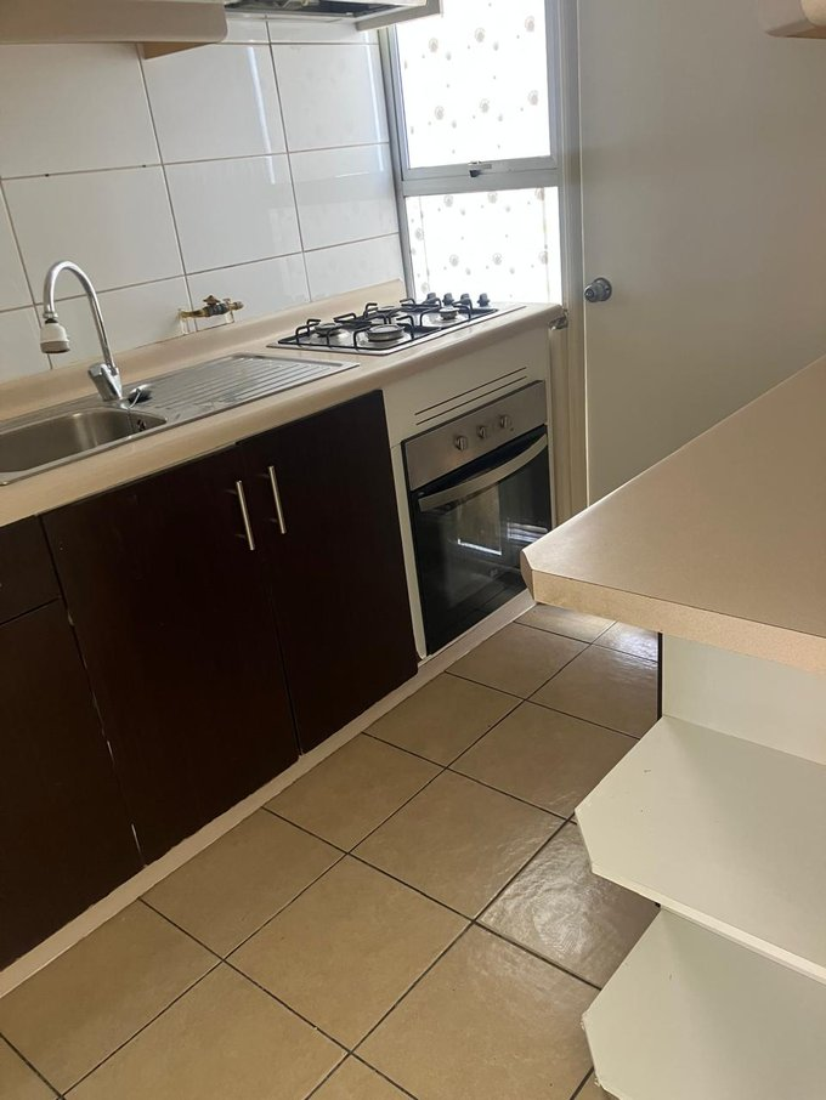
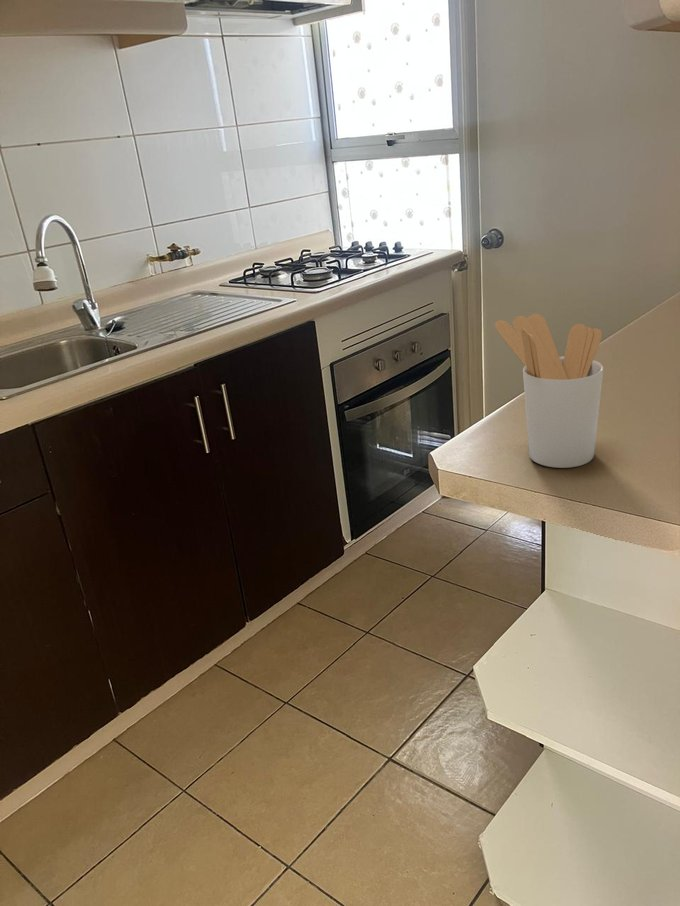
+ utensil holder (547, 386)
